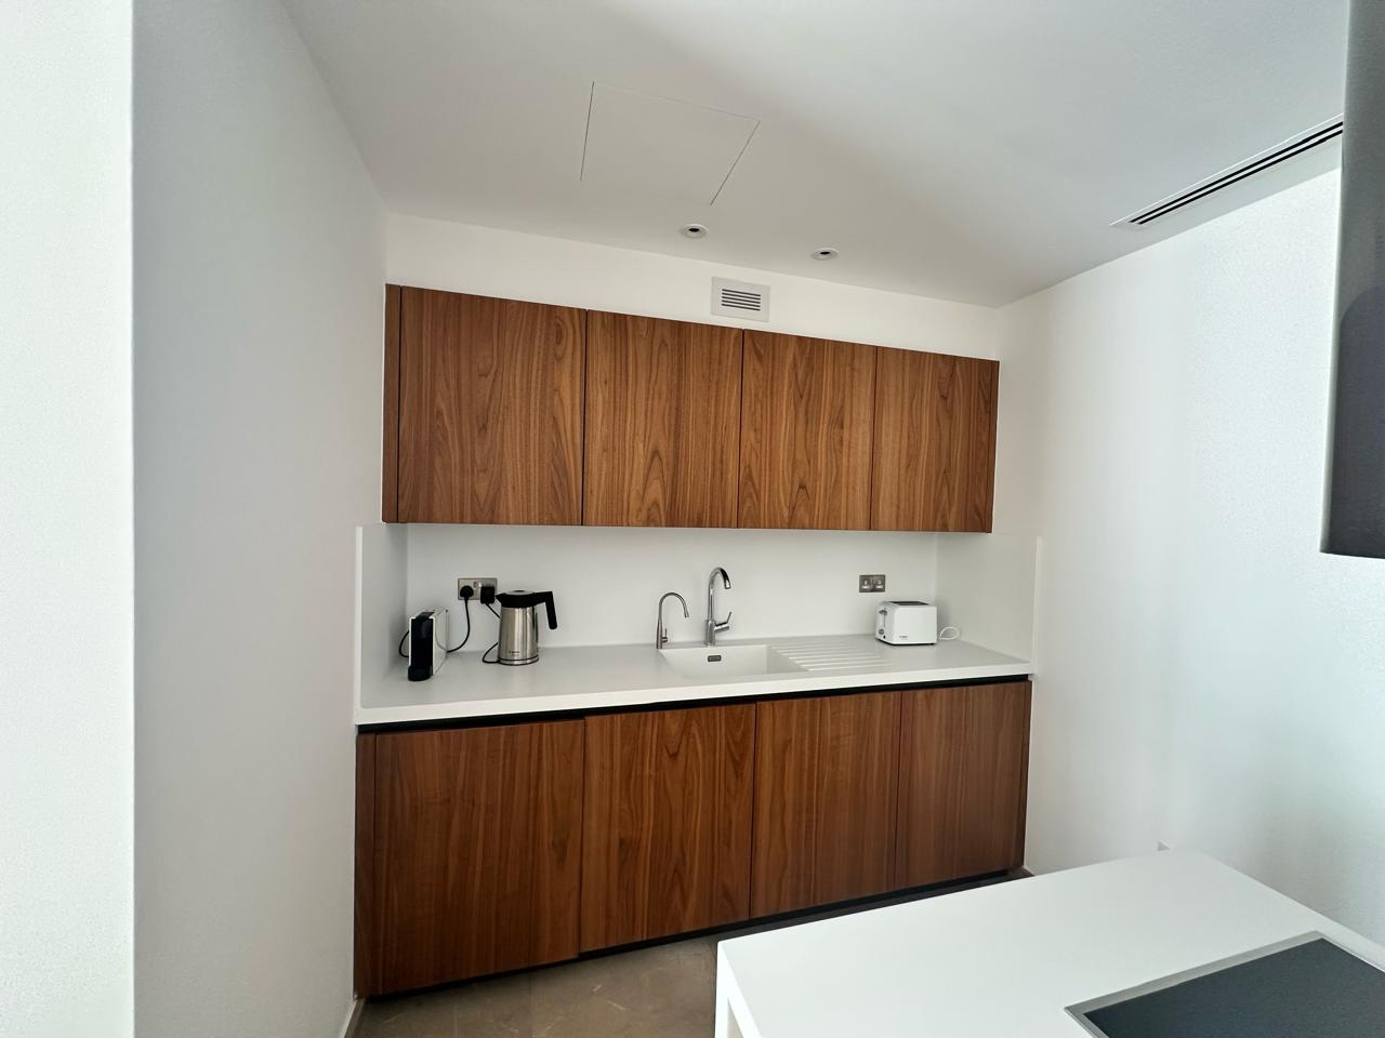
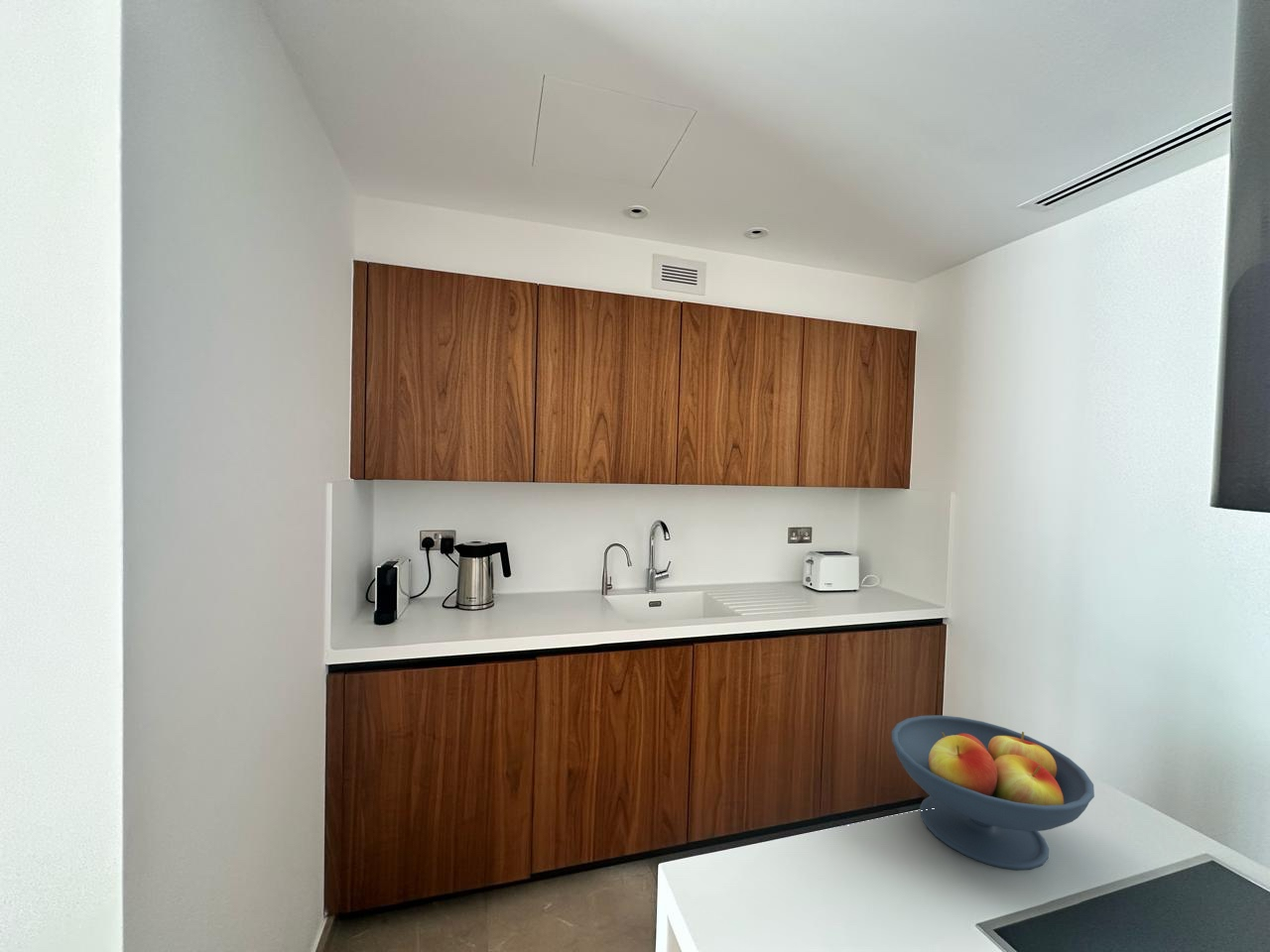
+ fruit bowl (982, 778)
